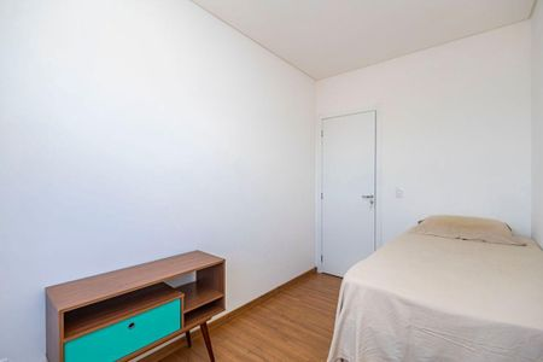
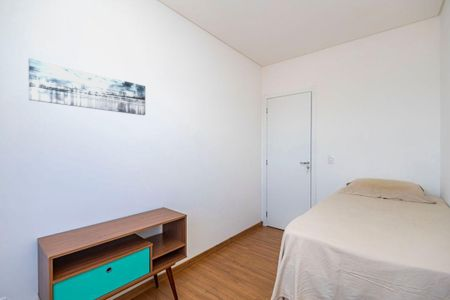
+ wall art (97, 91)
